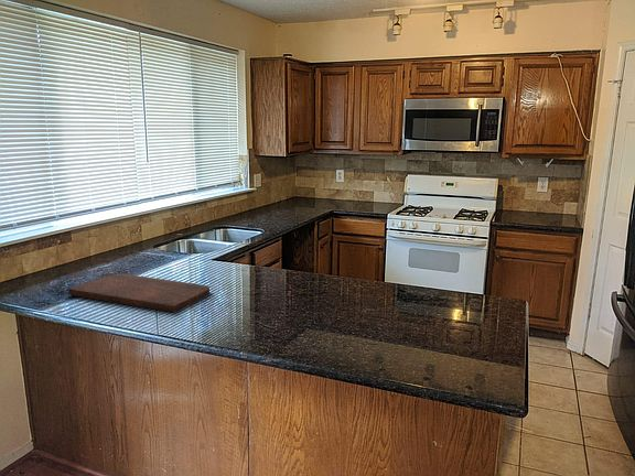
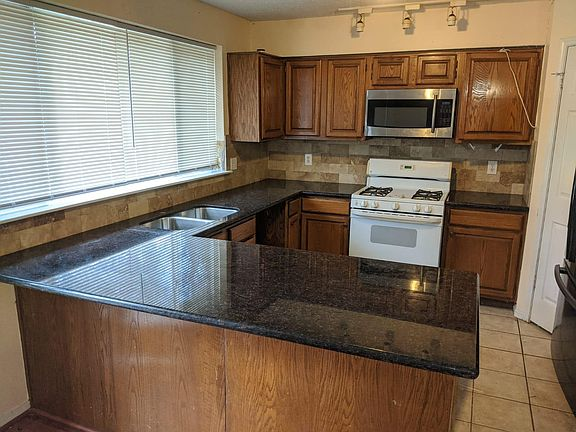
- cutting board (142, 290)
